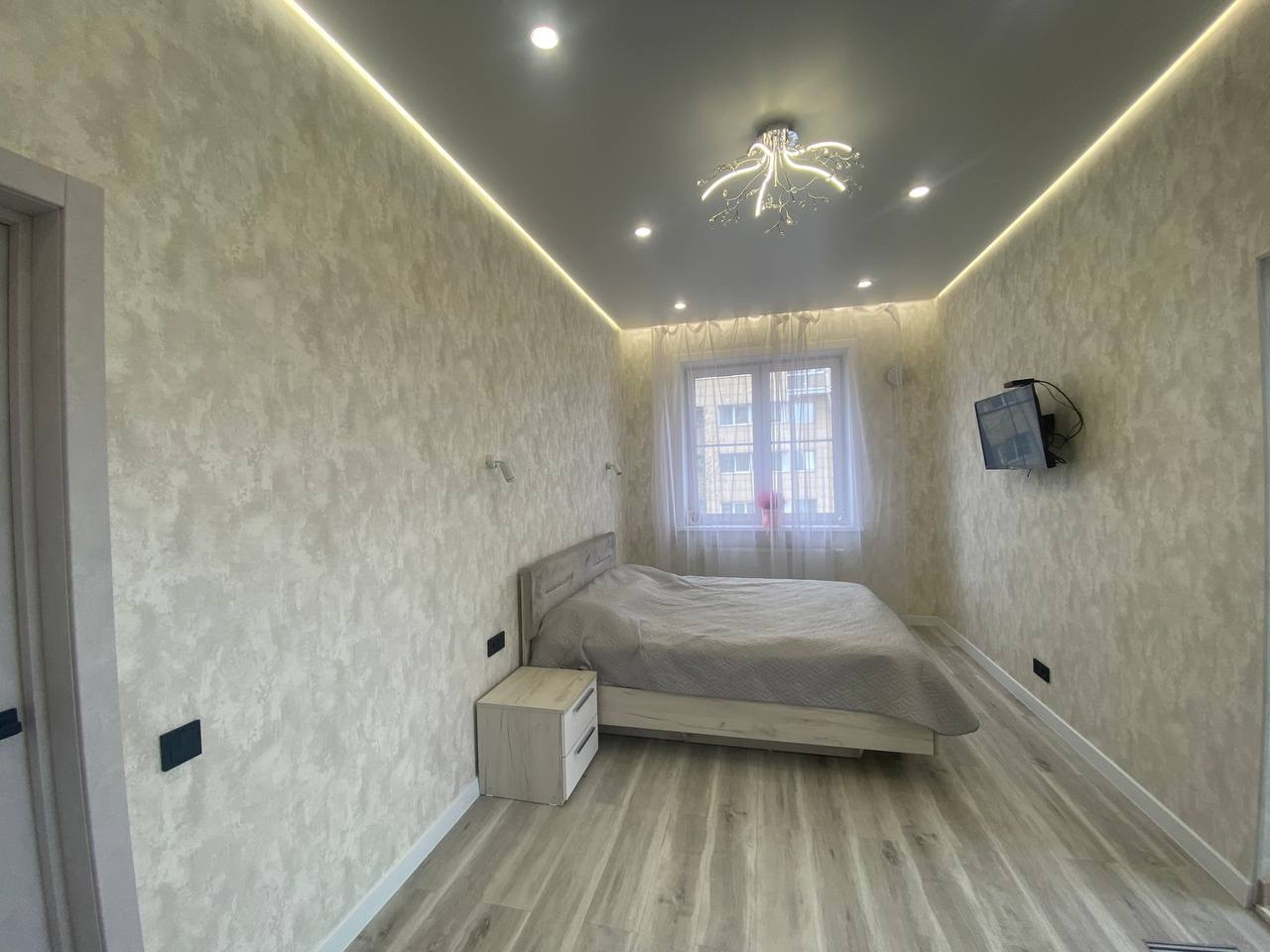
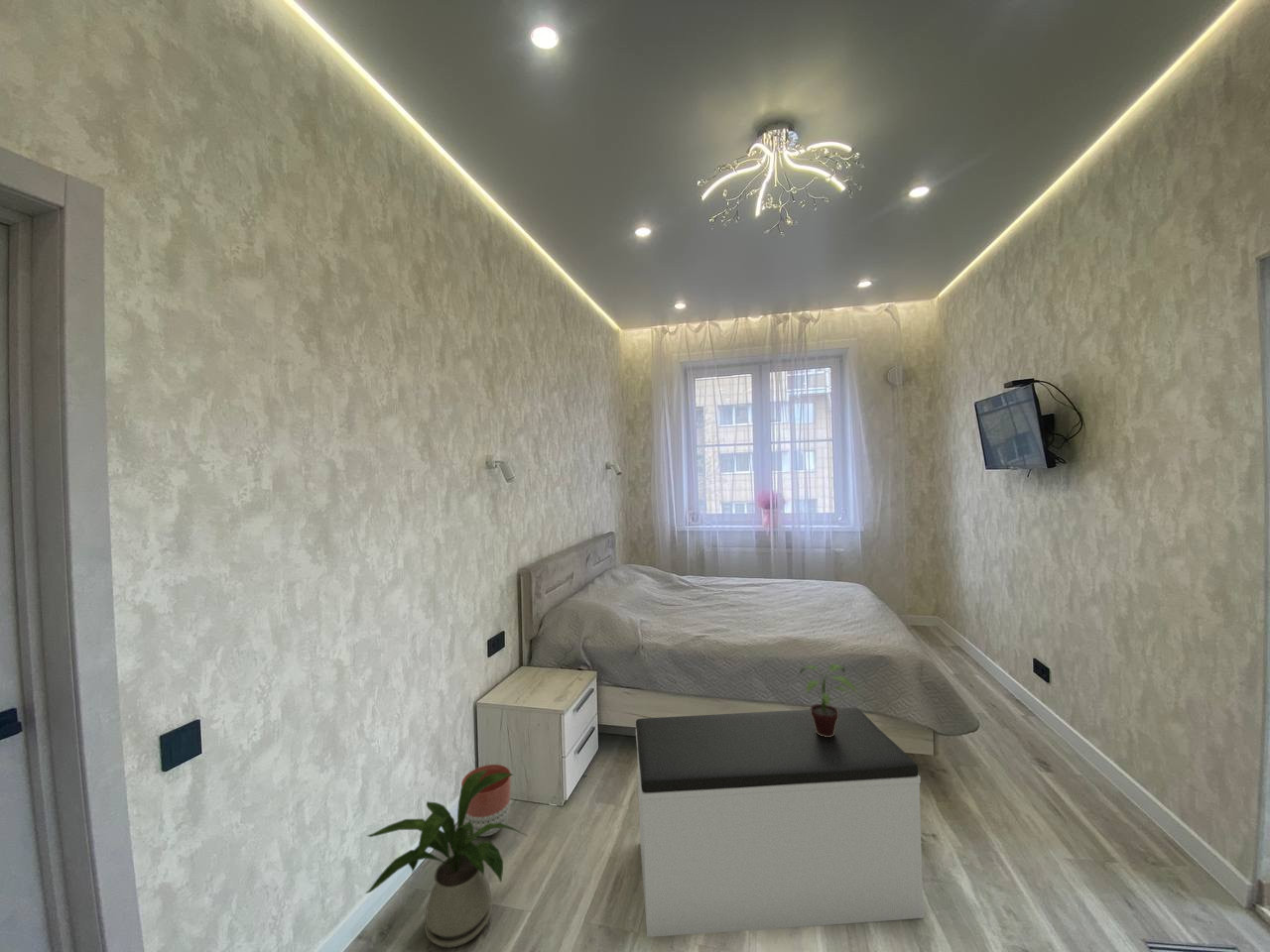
+ house plant (447, 846)
+ potted plant (826, 701)
+ planter (487, 803)
+ bench (765, 807)
